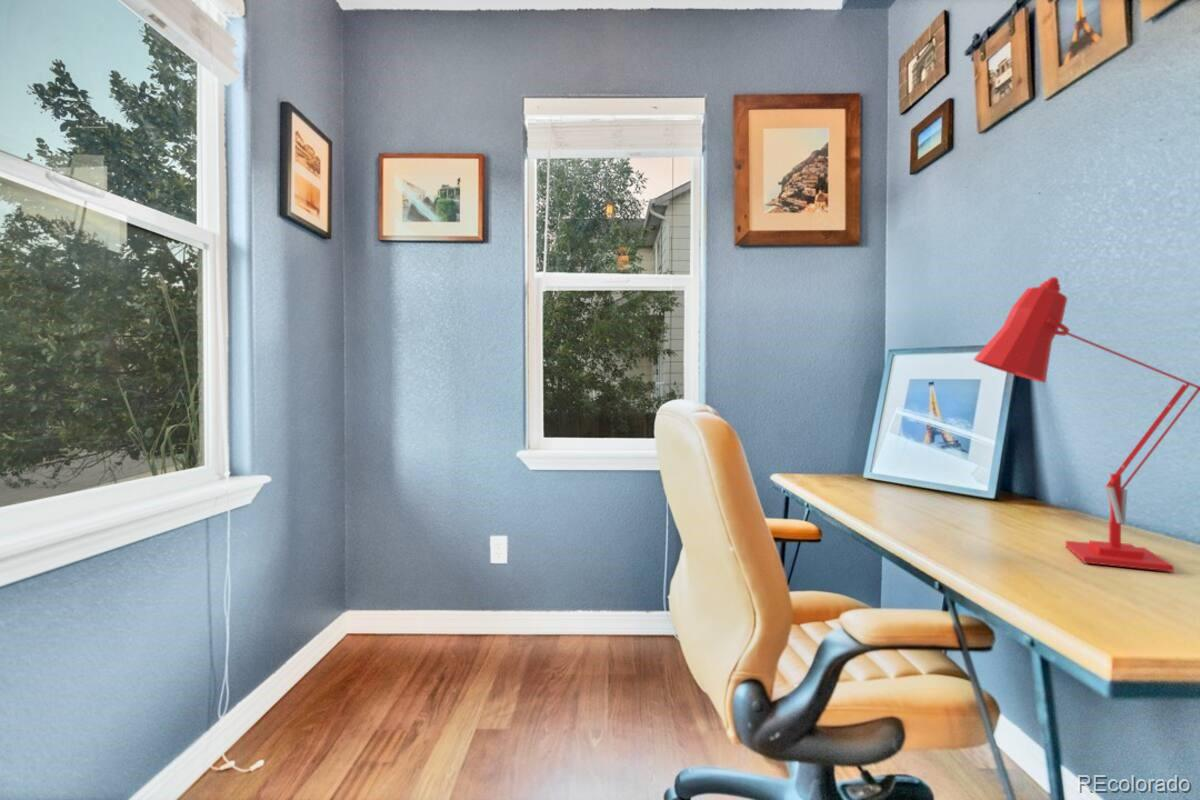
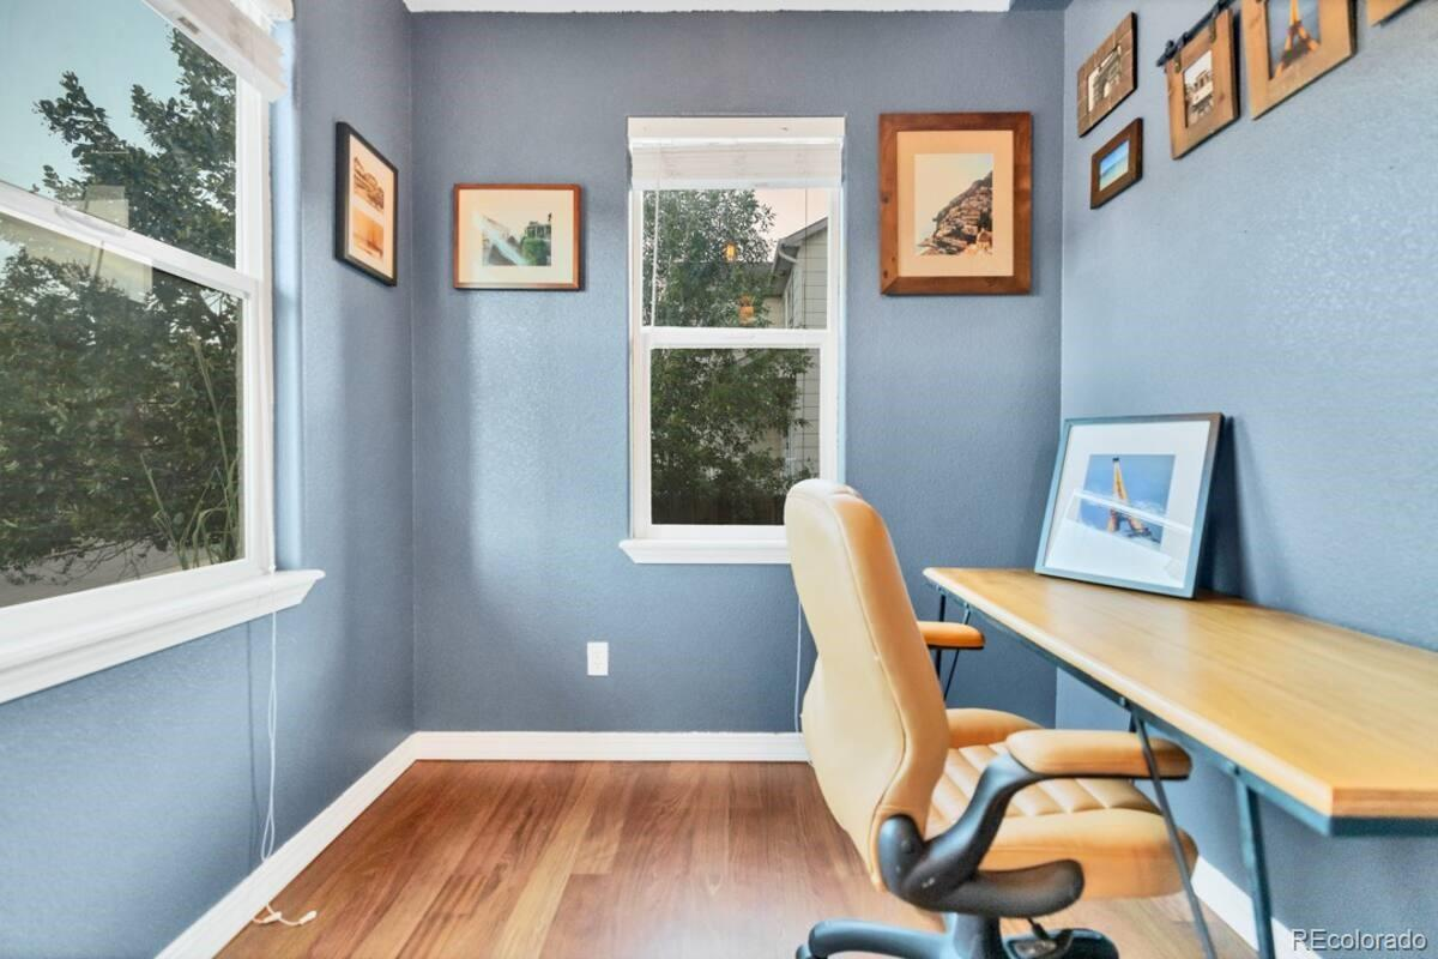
- desk lamp (1045, 382)
